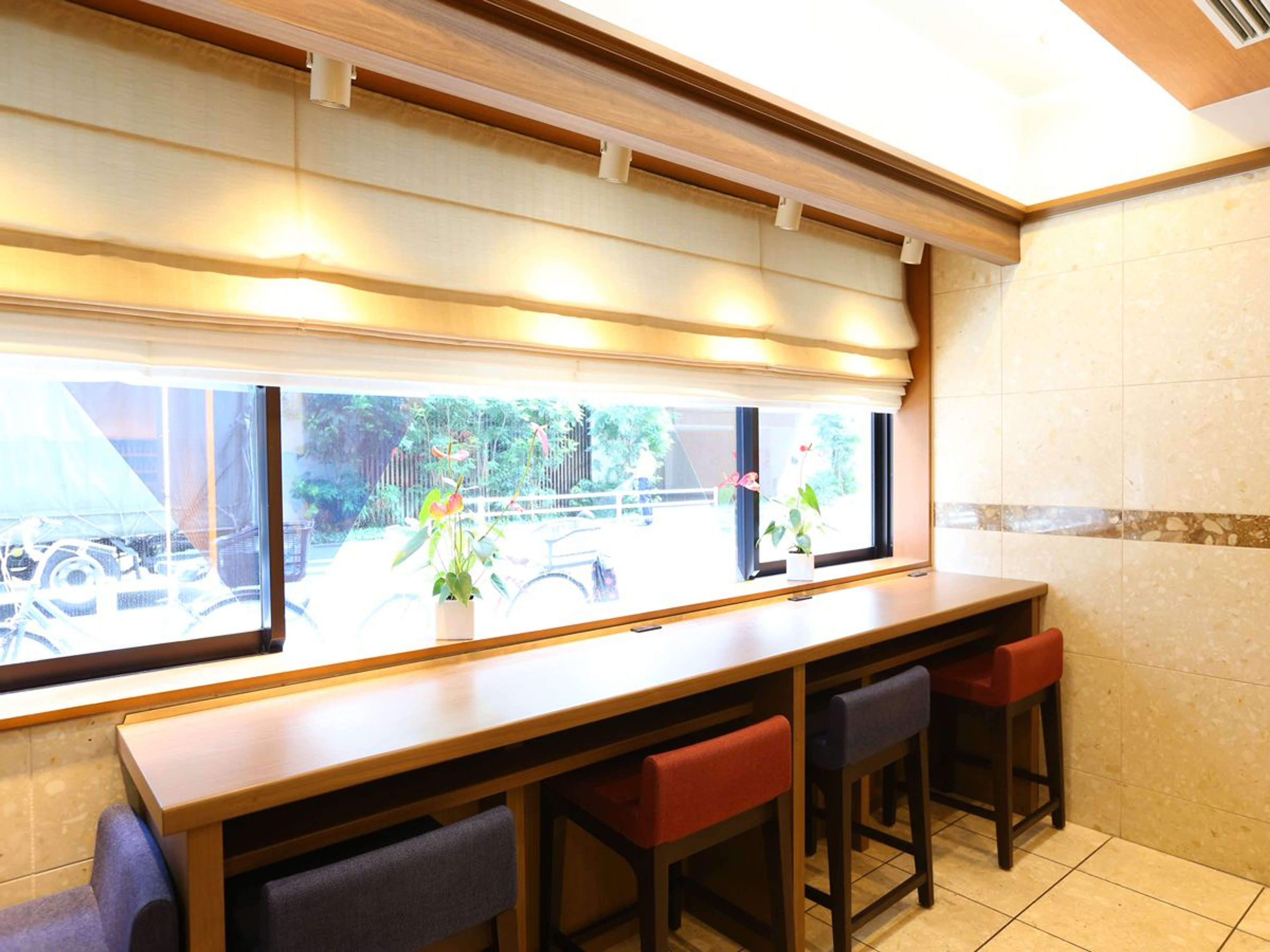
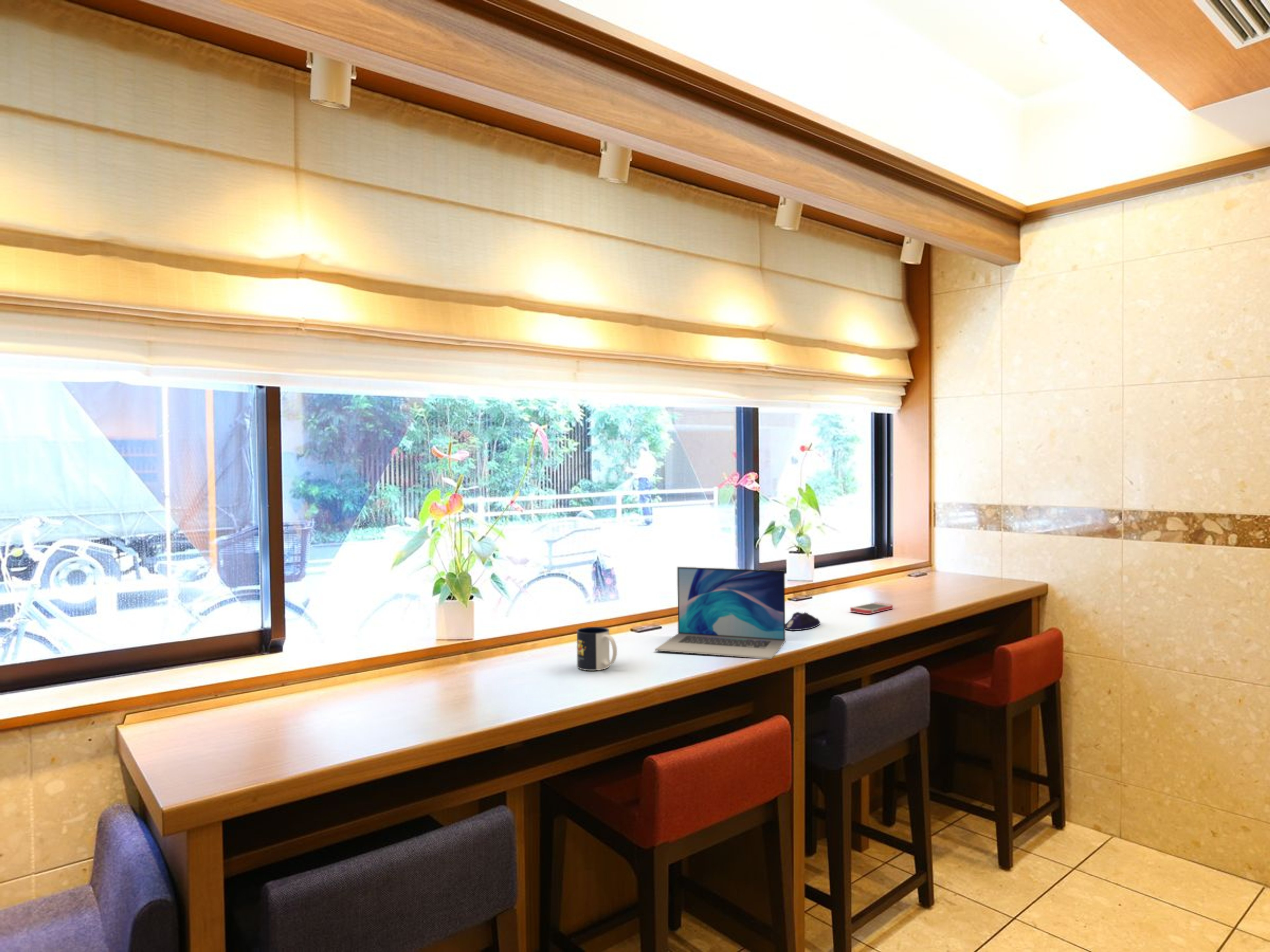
+ smartphone (871, 608)
+ computer mouse (801, 619)
+ mug (598, 649)
+ laptop (721, 610)
